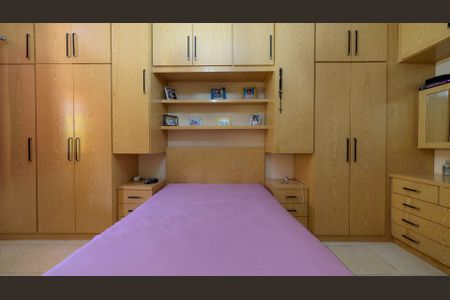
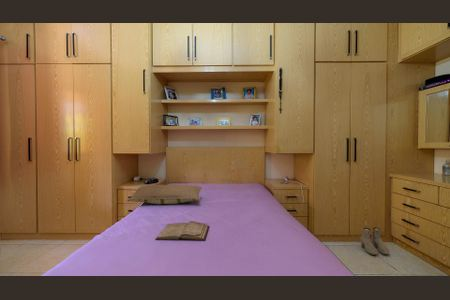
+ pillow (167, 193)
+ diary (184, 229)
+ boots (374, 240)
